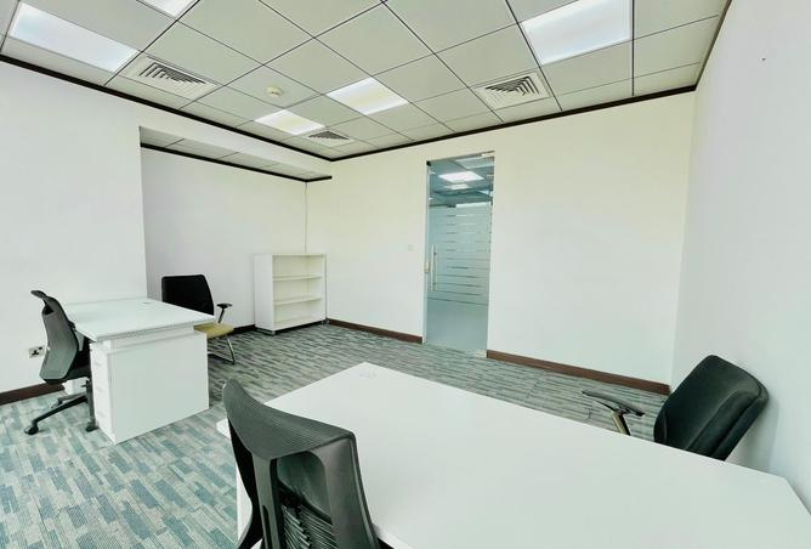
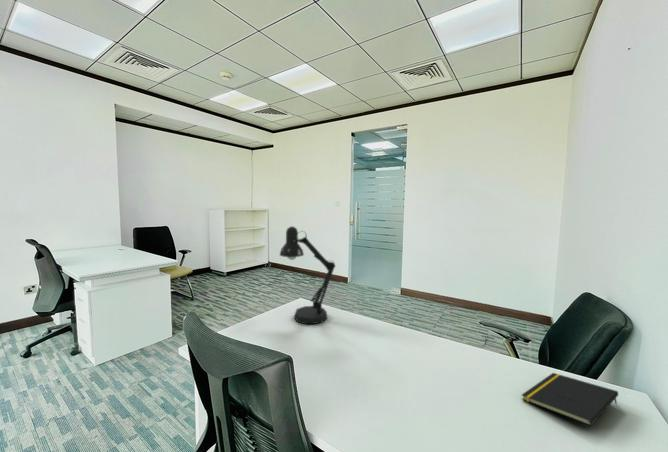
+ notepad (569, 395)
+ desk lamp (316, 258)
